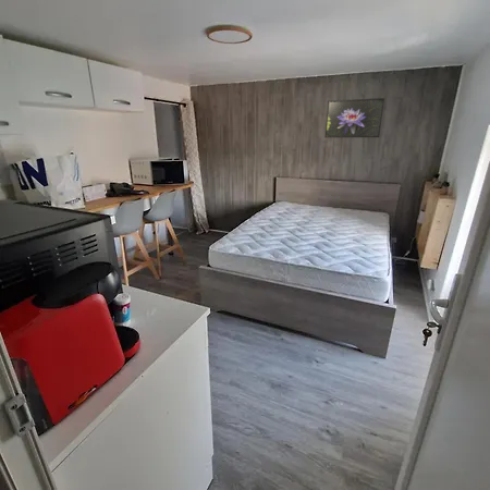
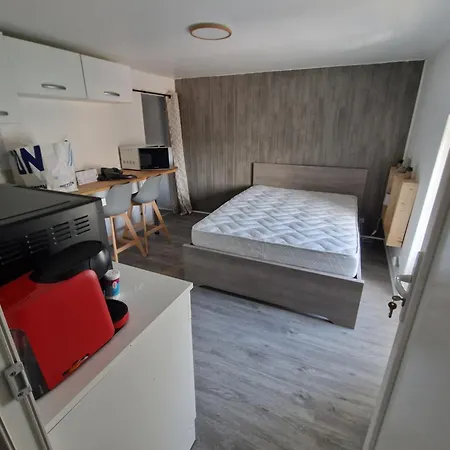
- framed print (353, 119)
